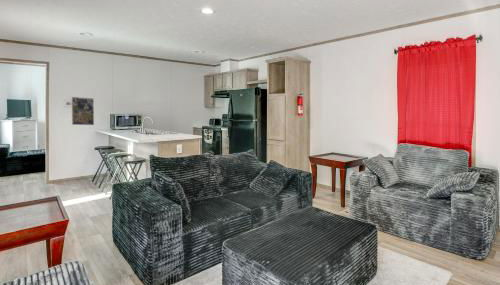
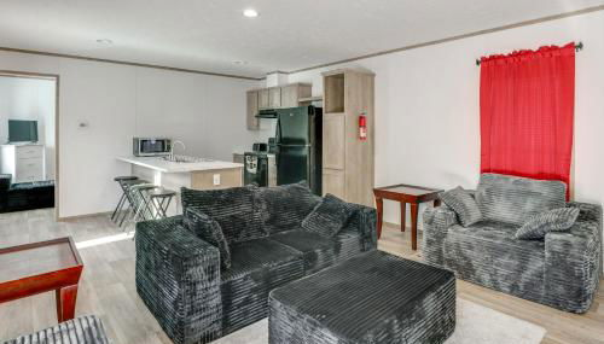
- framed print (82, 111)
